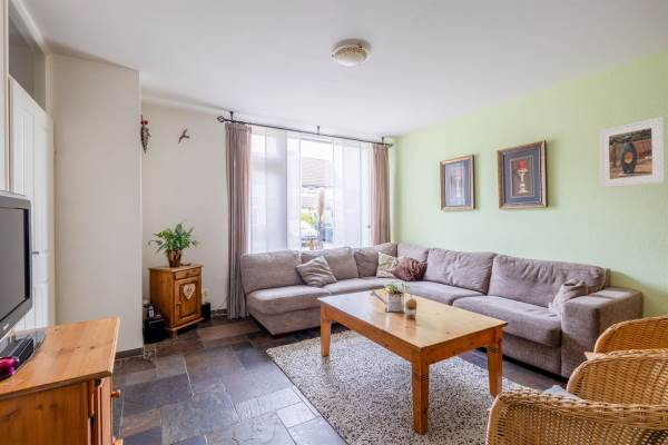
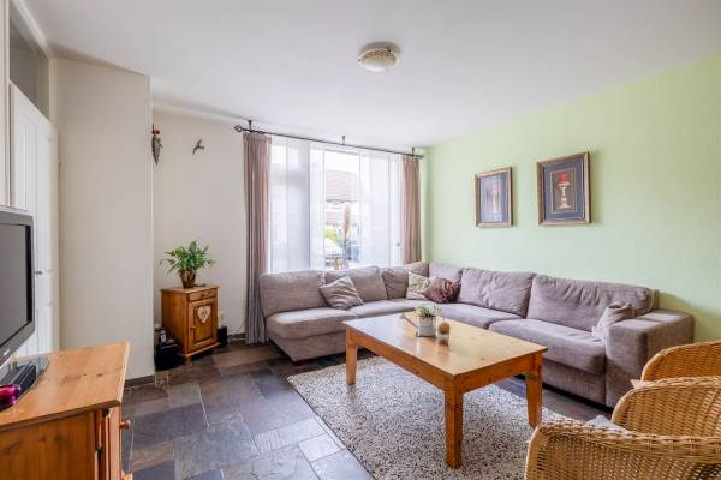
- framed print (629, 155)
